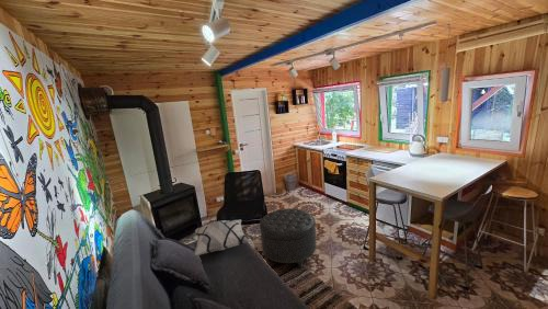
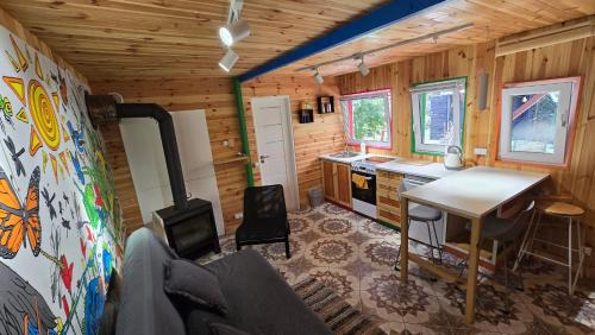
- ottoman (288, 236)
- decorative pillow (220, 234)
